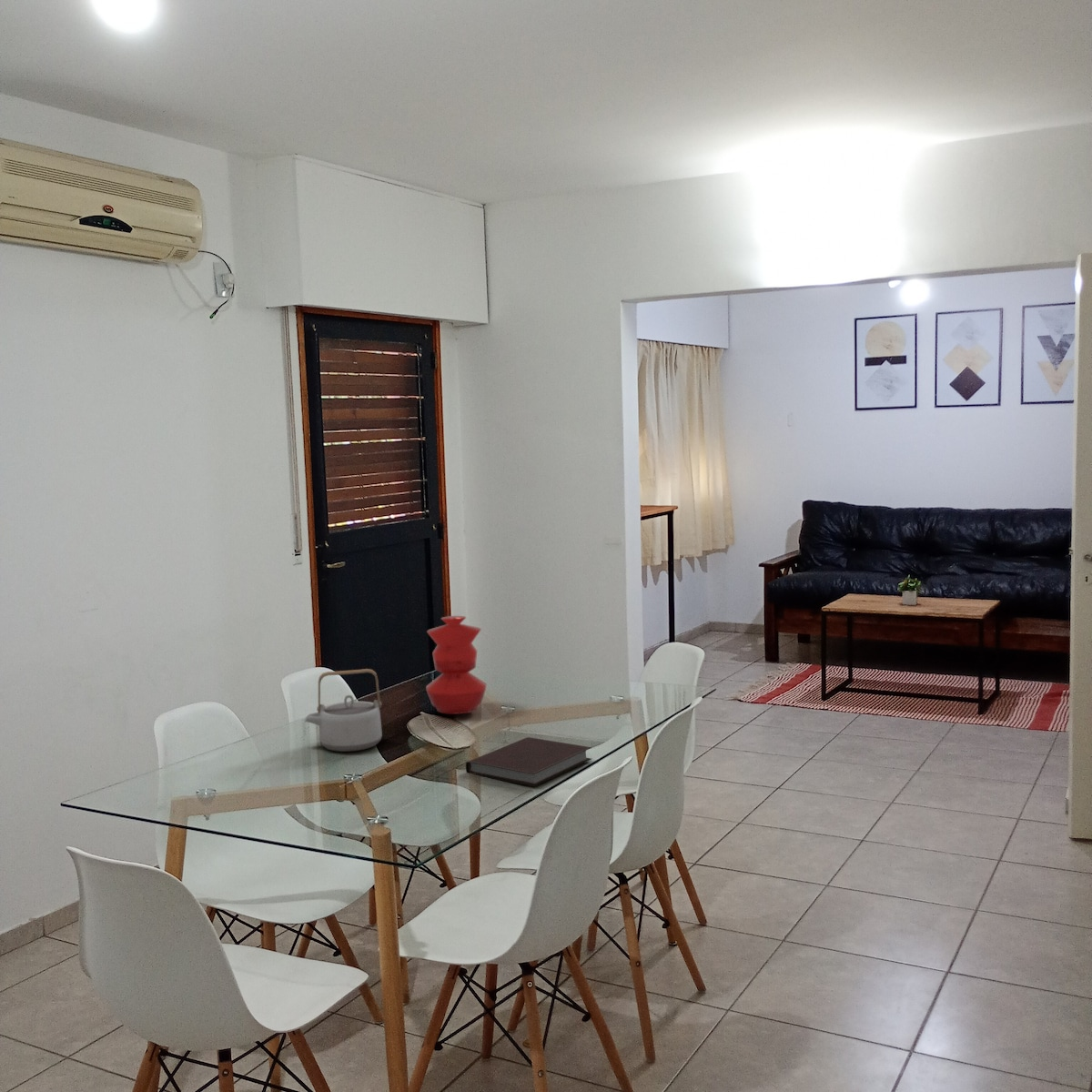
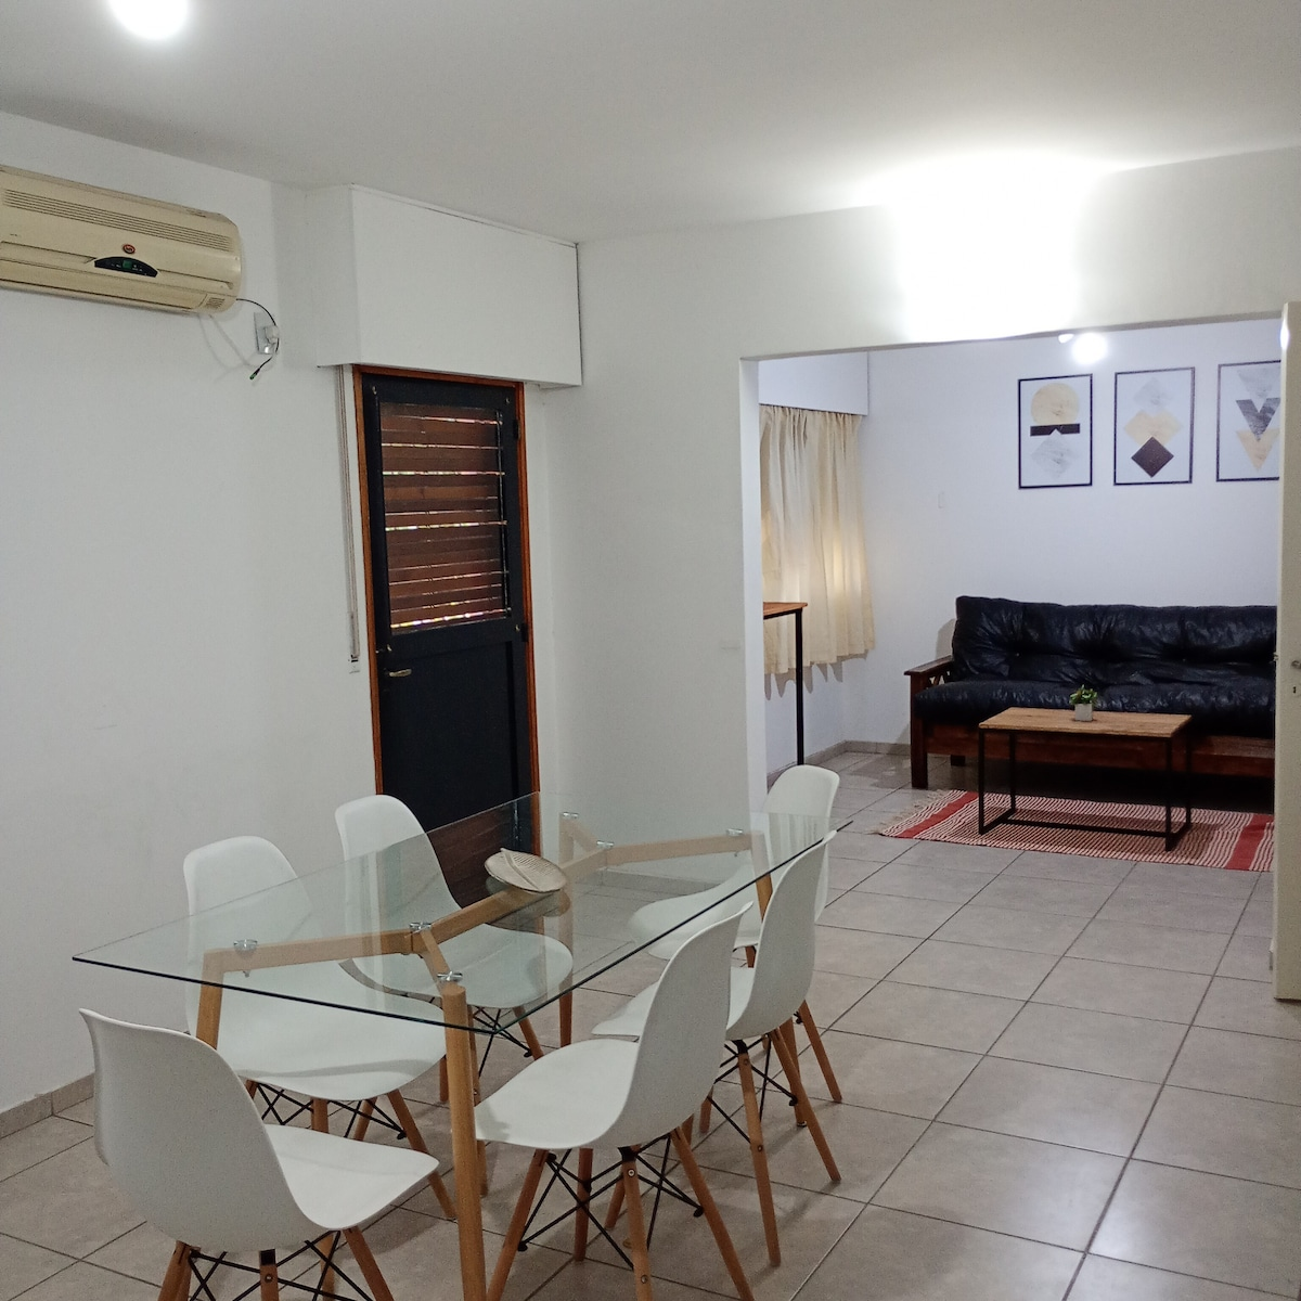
- notebook (530, 760)
- vase (455, 665)
- teapot (343, 708)
